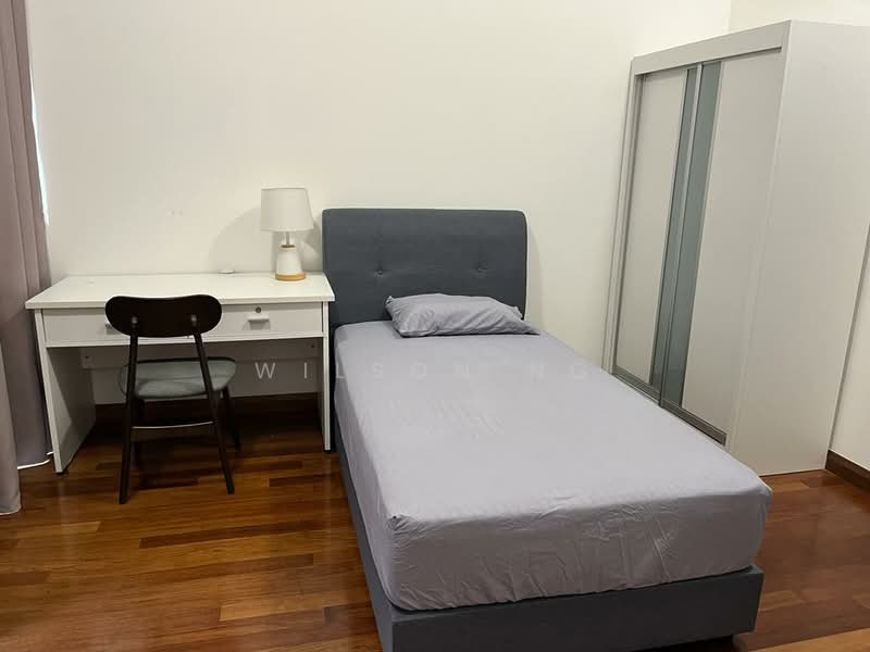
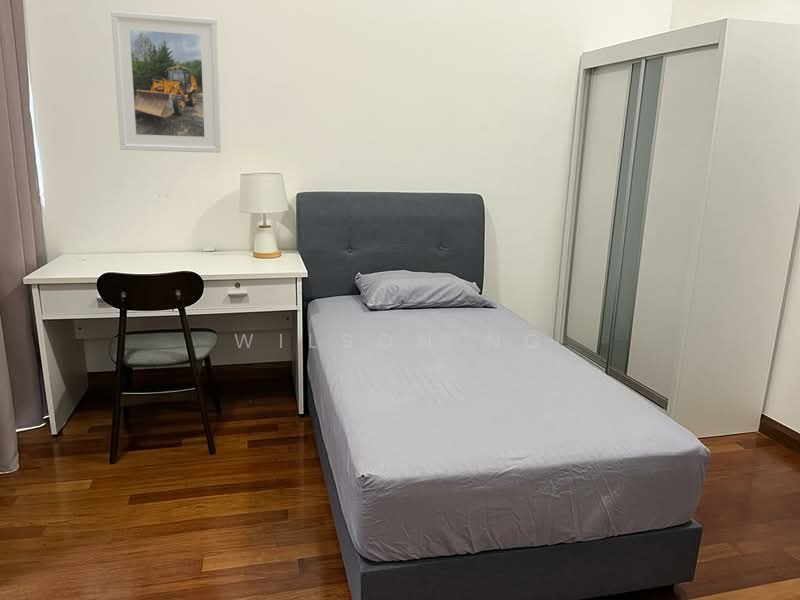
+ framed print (168, 84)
